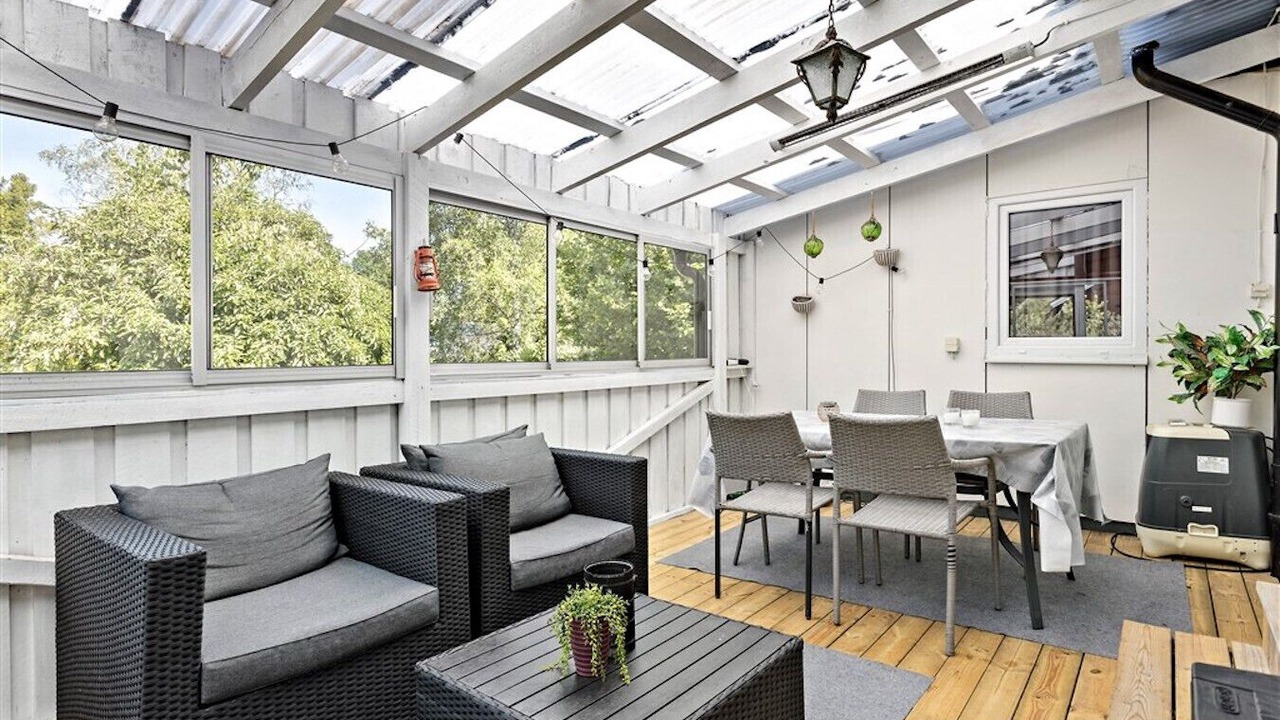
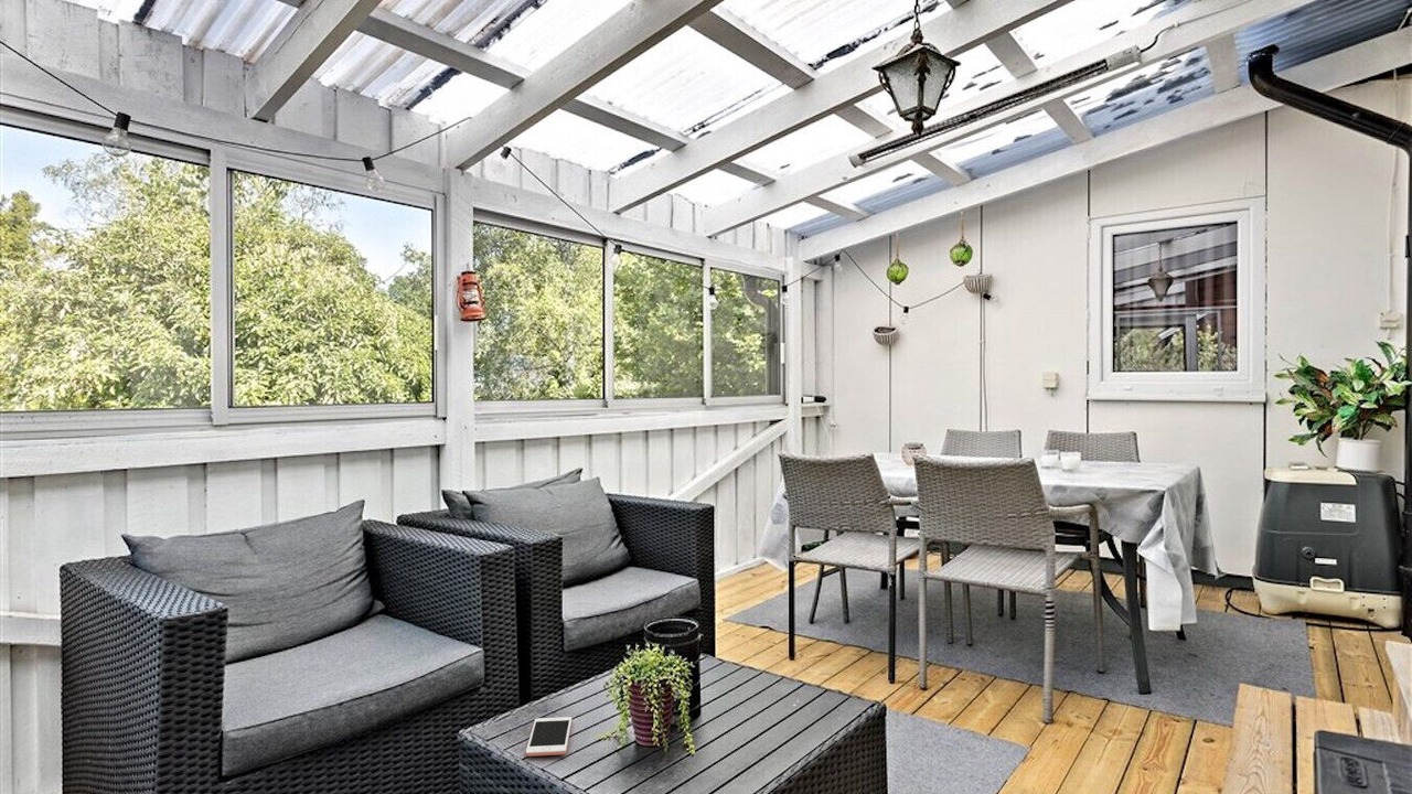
+ cell phone (549, 736)
